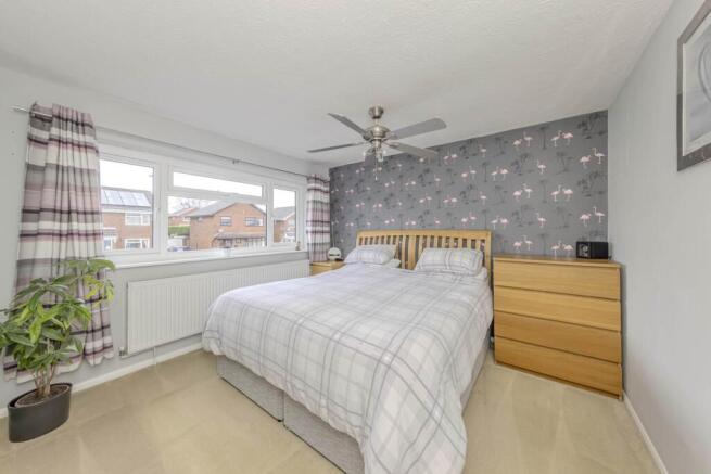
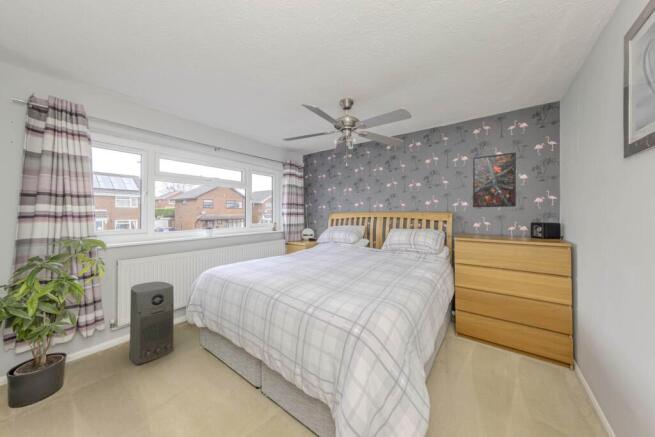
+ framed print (493, 181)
+ air purifier (150, 318)
